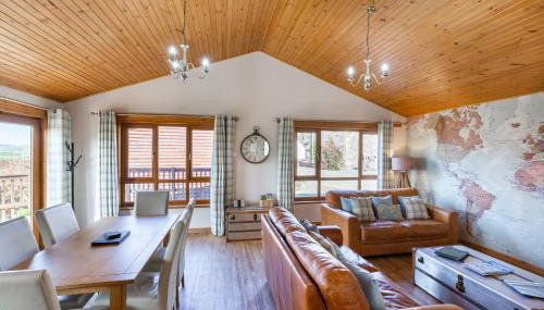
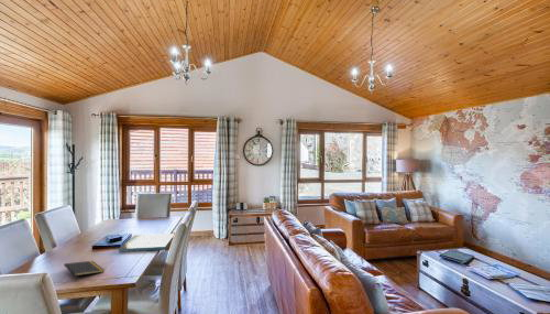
+ notepad (84, 268)
+ board game (148, 240)
